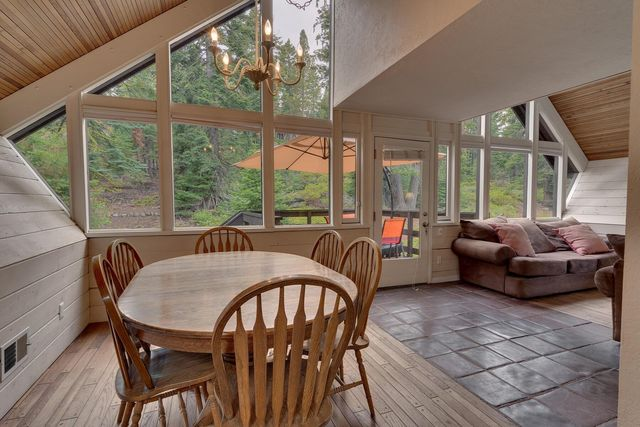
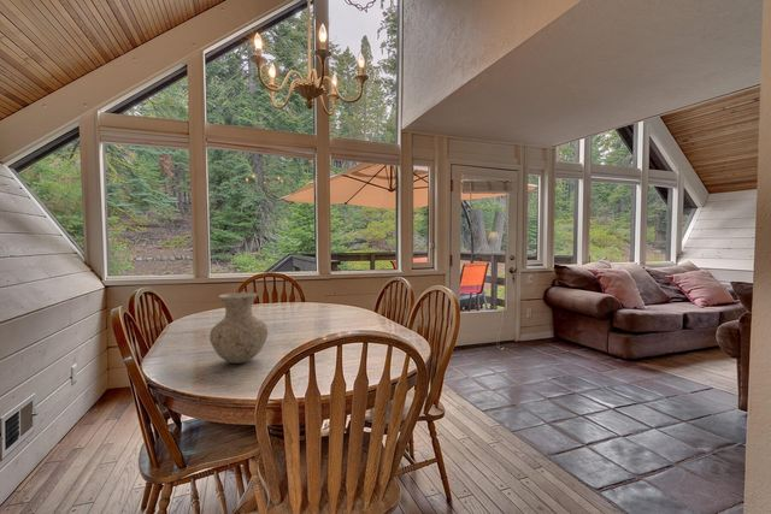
+ vase (239, 327)
